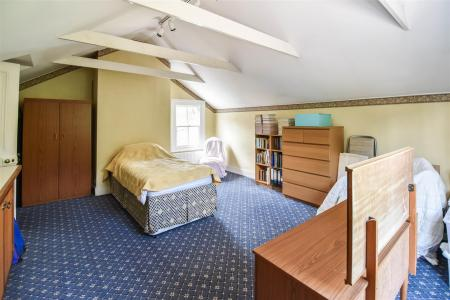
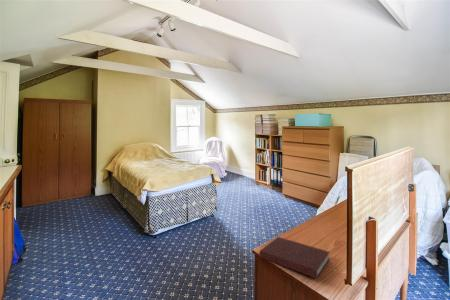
+ notebook (294, 254)
